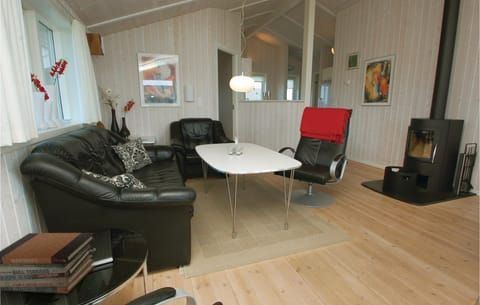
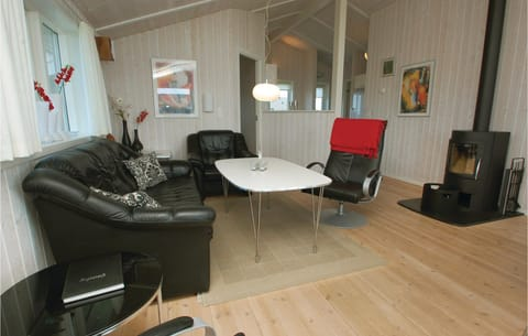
- book stack (47, 260)
